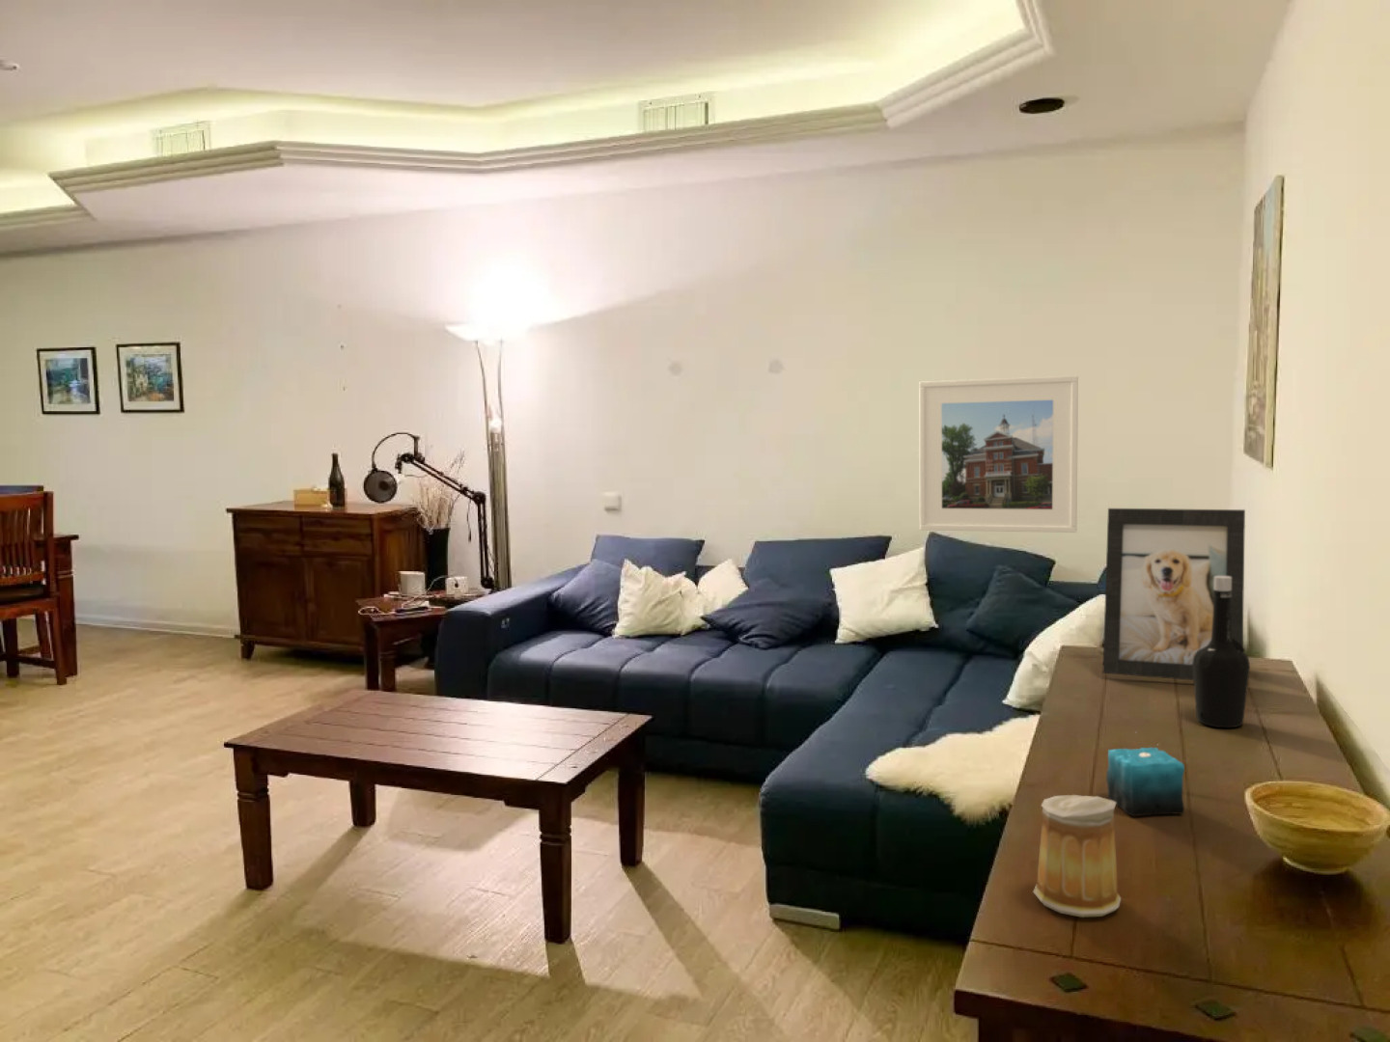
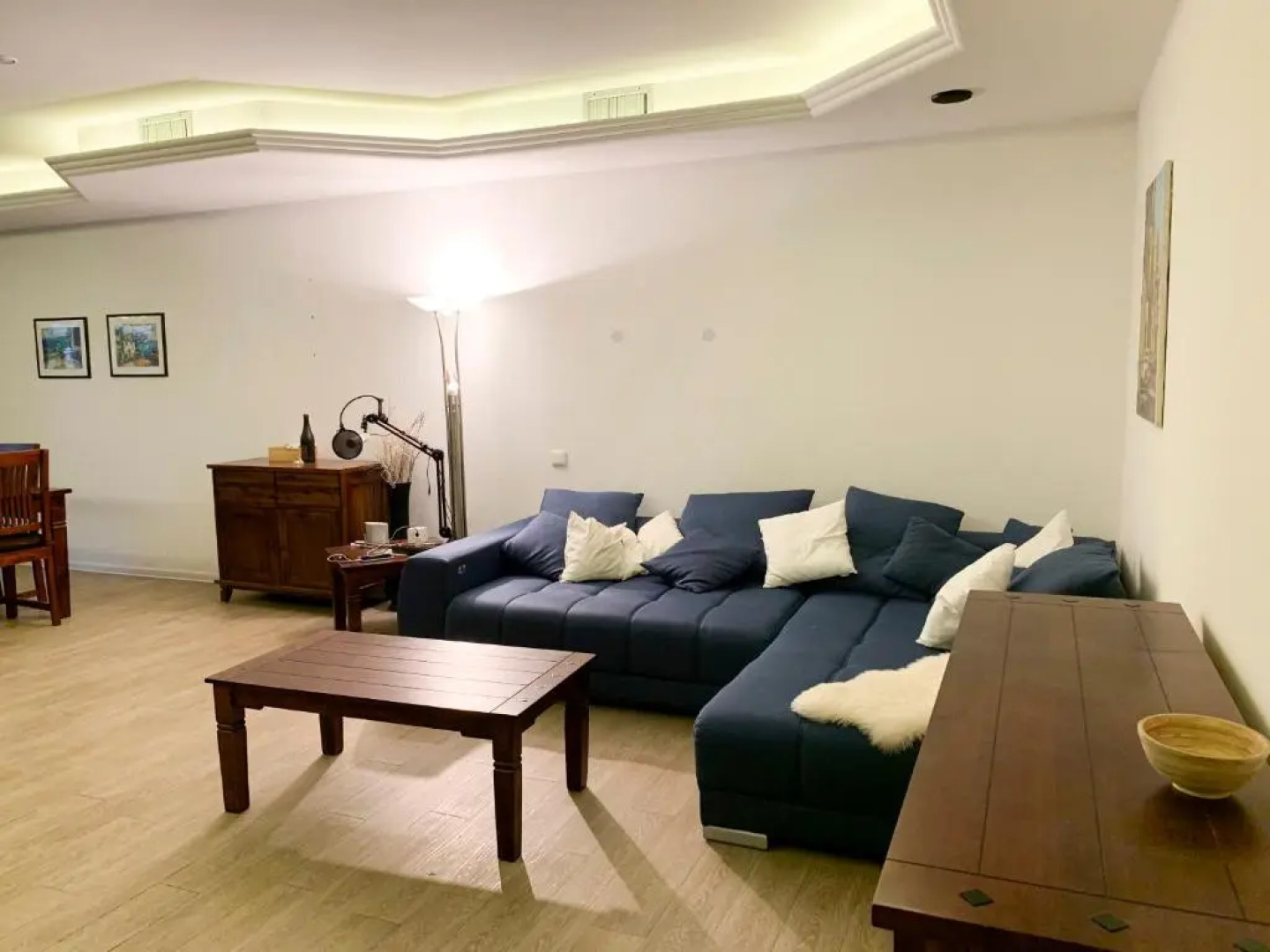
- mug (1076, 843)
- picture frame (1173, 591)
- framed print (996, 455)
- bottle (1221, 650)
- candle (1144, 769)
